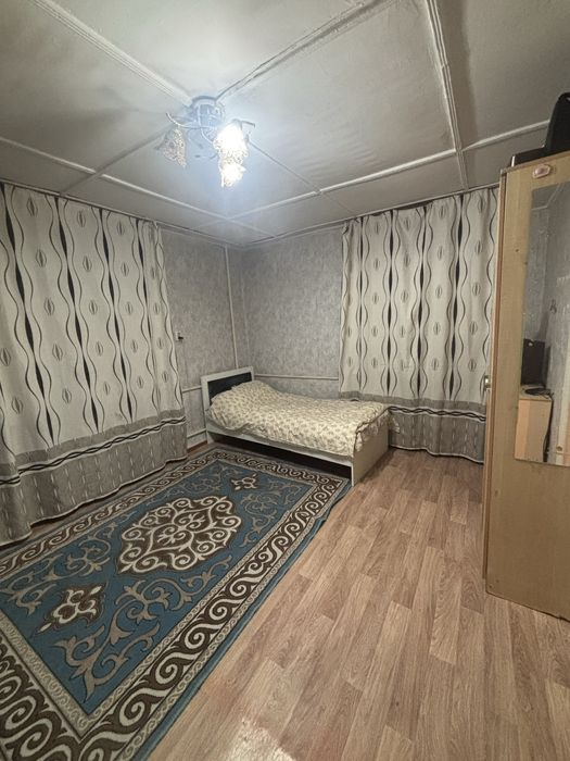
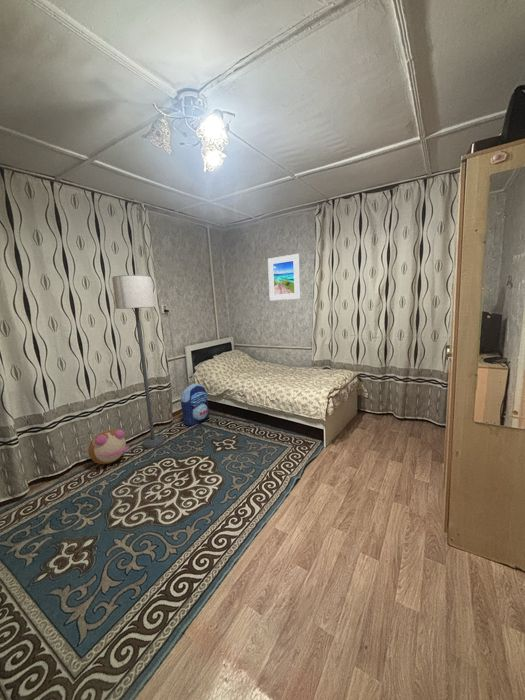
+ plush toy (108, 446)
+ lamp (143, 364)
+ backpack (195, 402)
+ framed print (283, 278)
